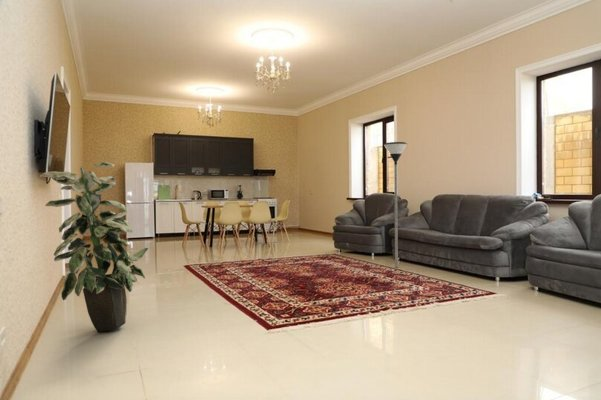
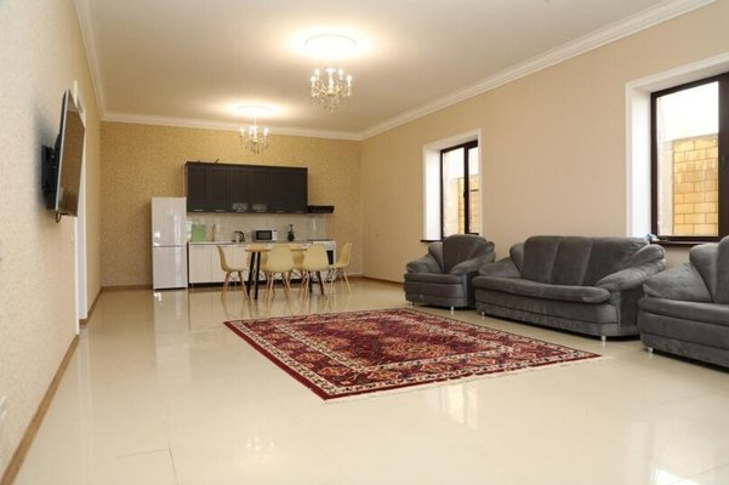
- floor lamp (396, 205)
- indoor plant (97, 247)
